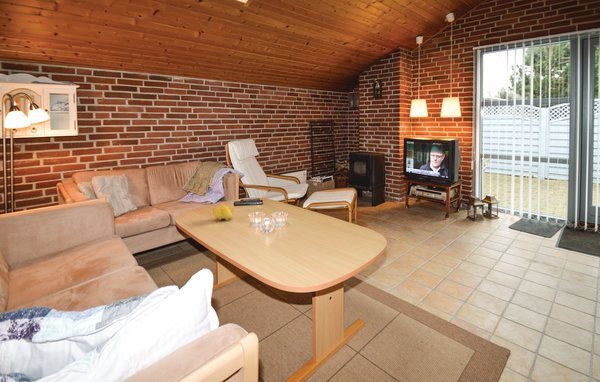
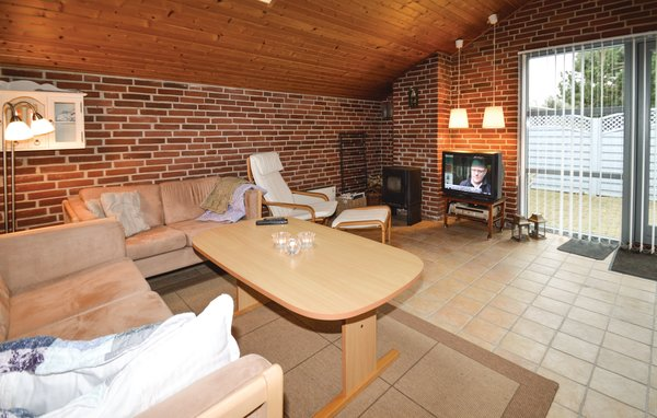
- teapot (223, 211)
